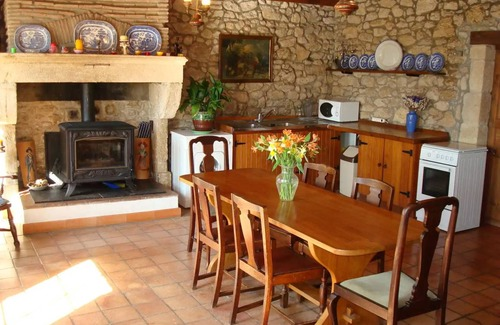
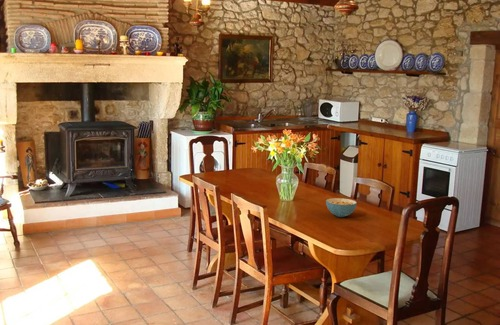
+ cereal bowl (340, 208)
